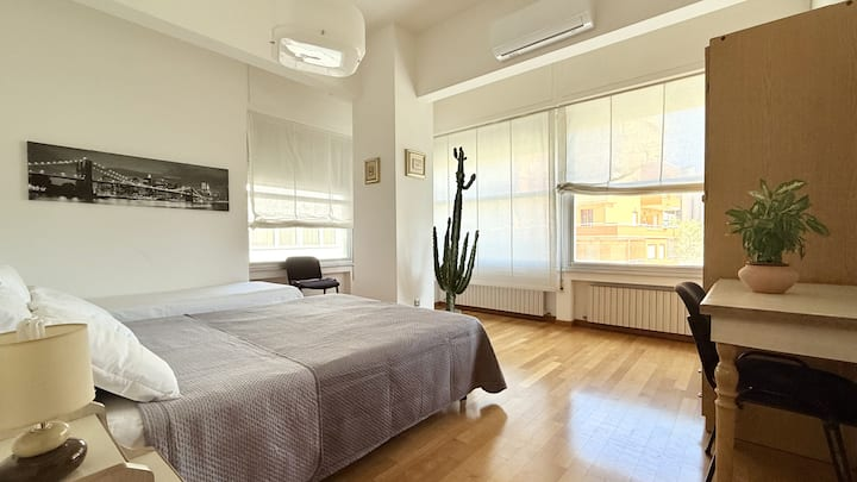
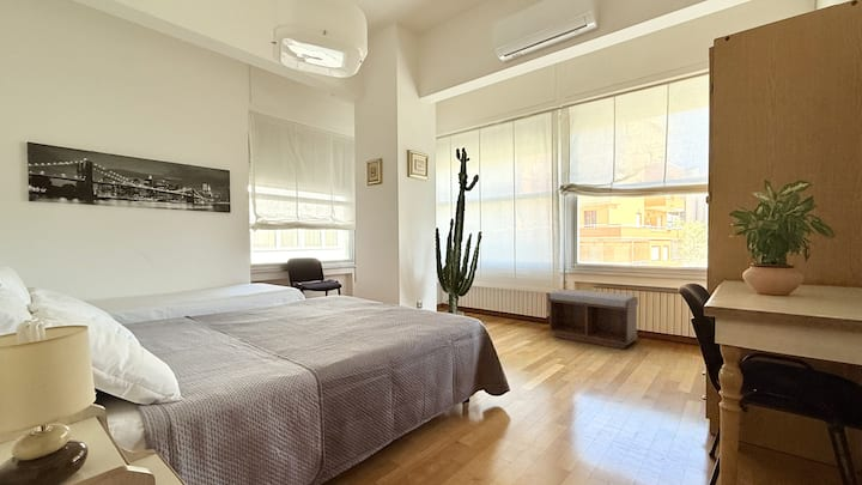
+ bench (591, 315)
